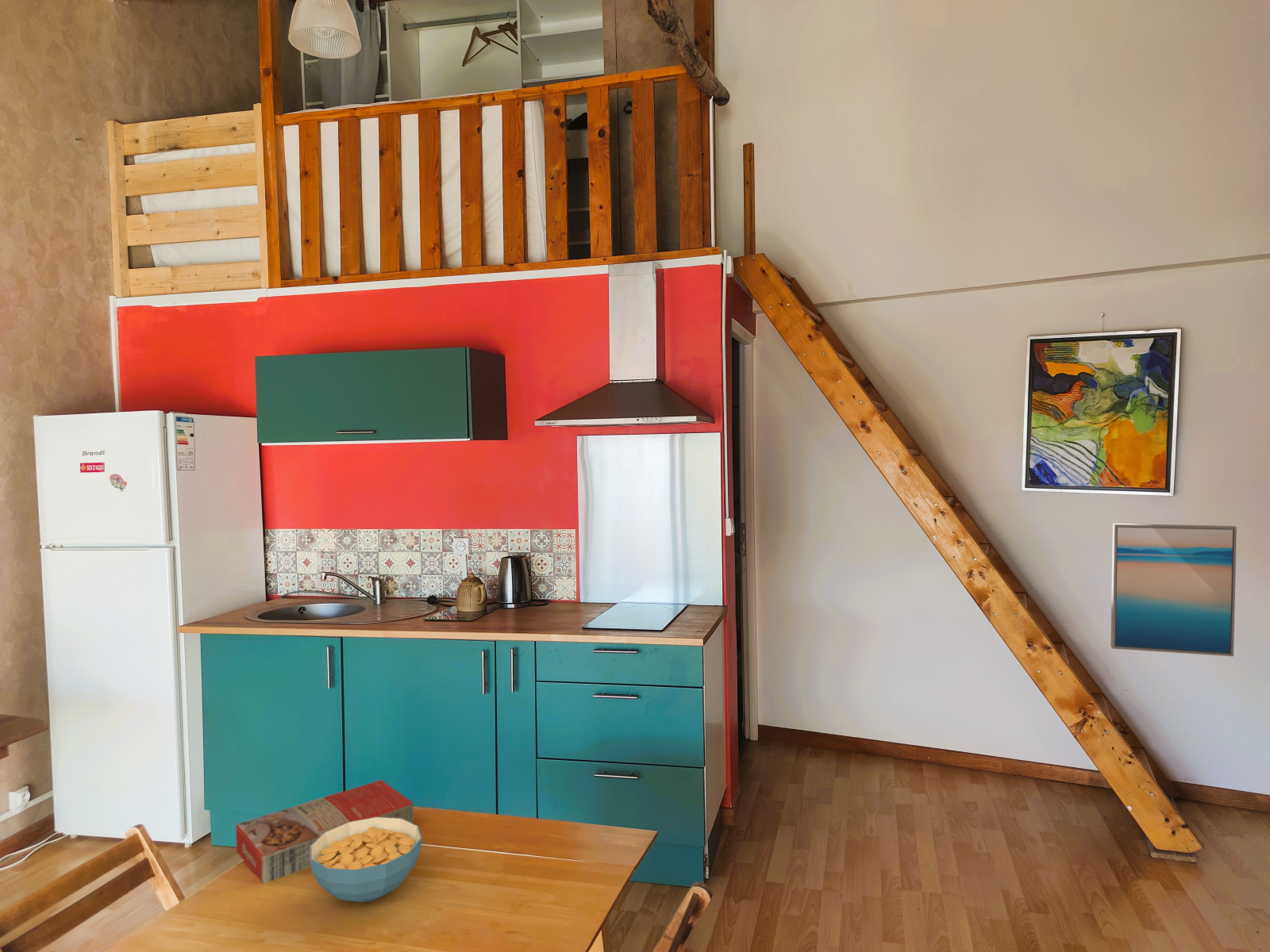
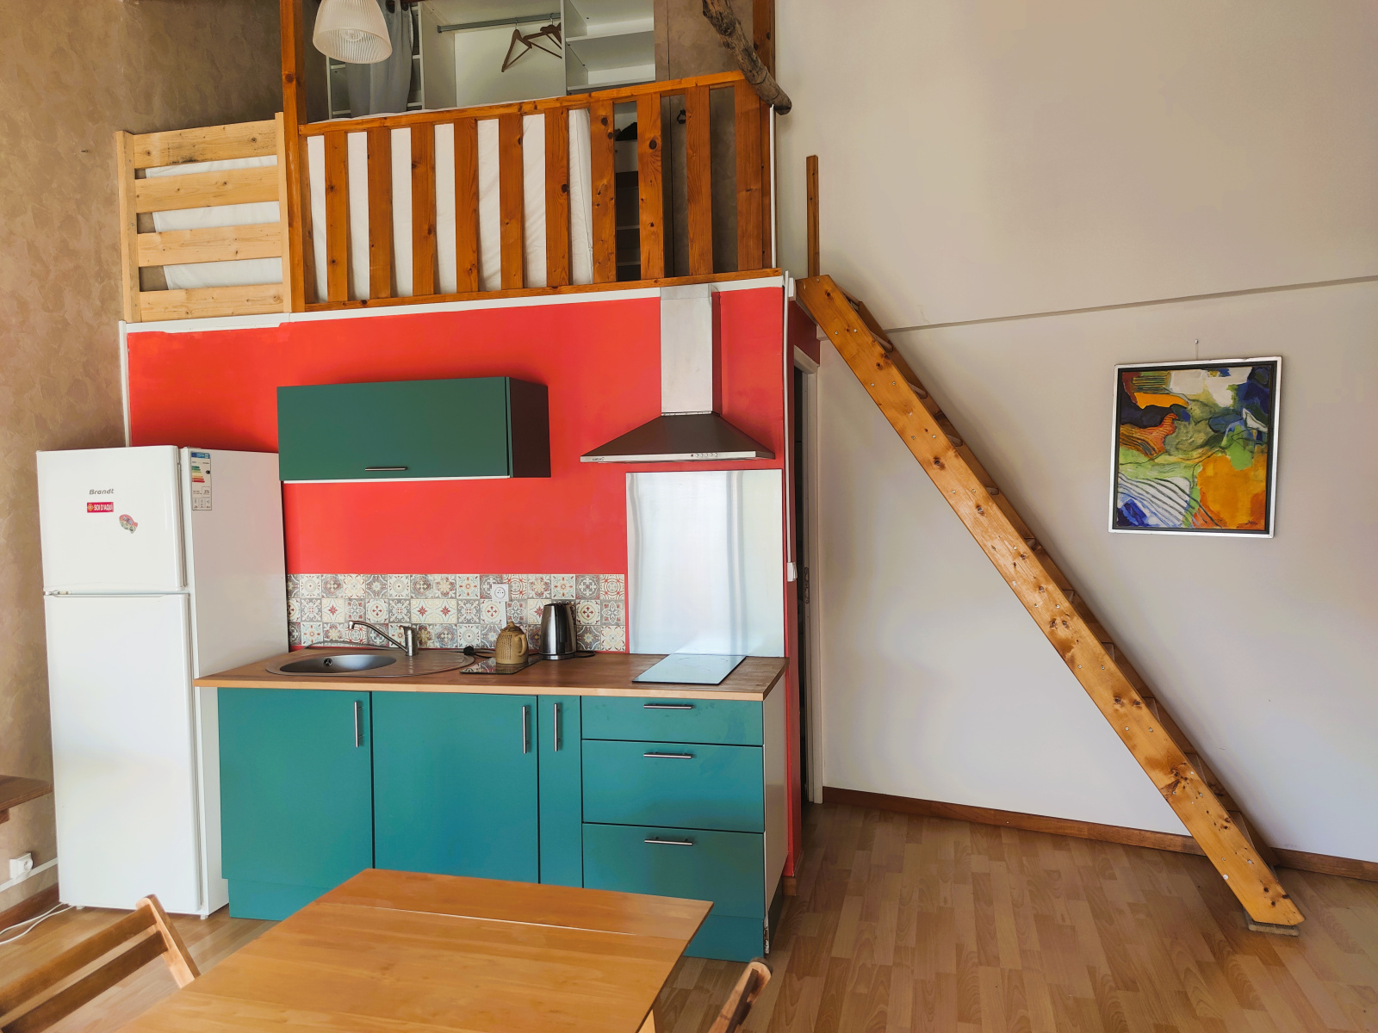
- macaroni box (326, 827)
- wall art (1172, 588)
- cereal bowl (367, 867)
